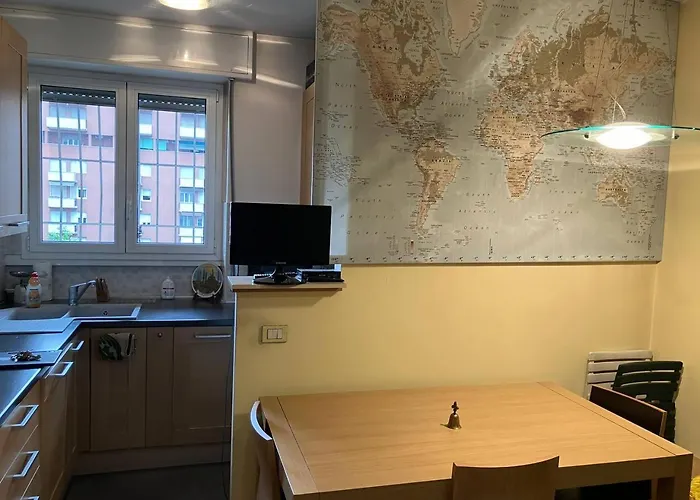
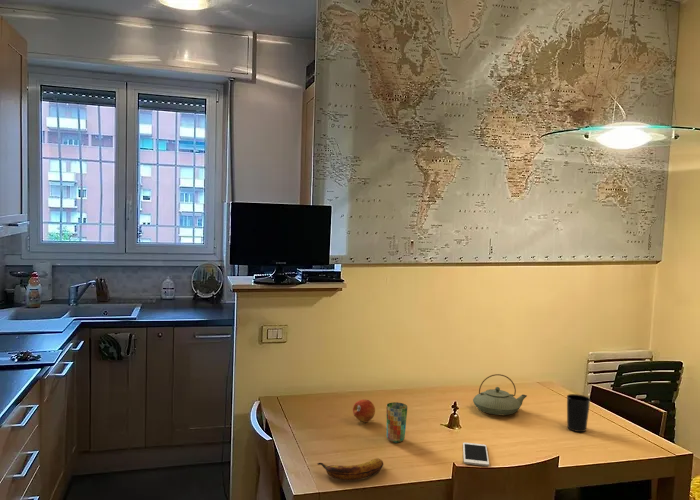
+ fruit (363, 410)
+ banana (354, 466)
+ cup (396, 422)
+ cup (577, 413)
+ cell phone (475, 453)
+ teapot (500, 392)
